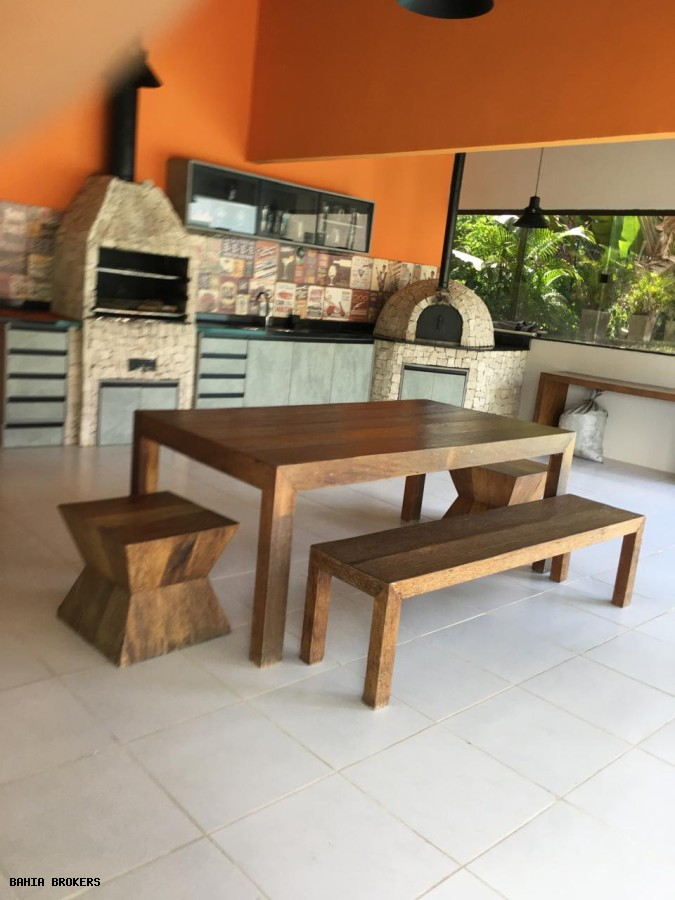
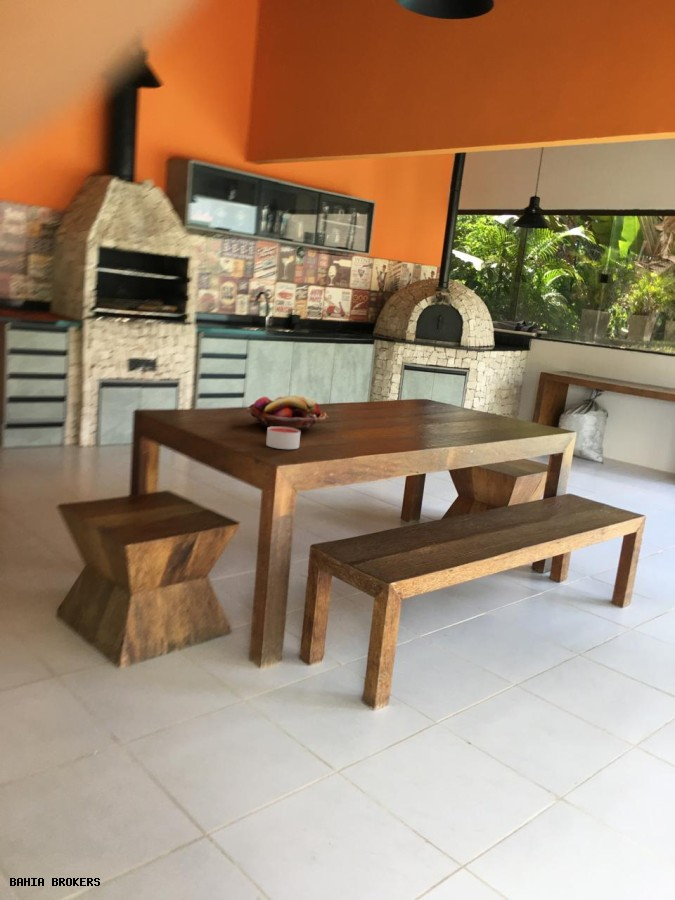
+ fruit basket (288, 411)
+ candle (283, 437)
